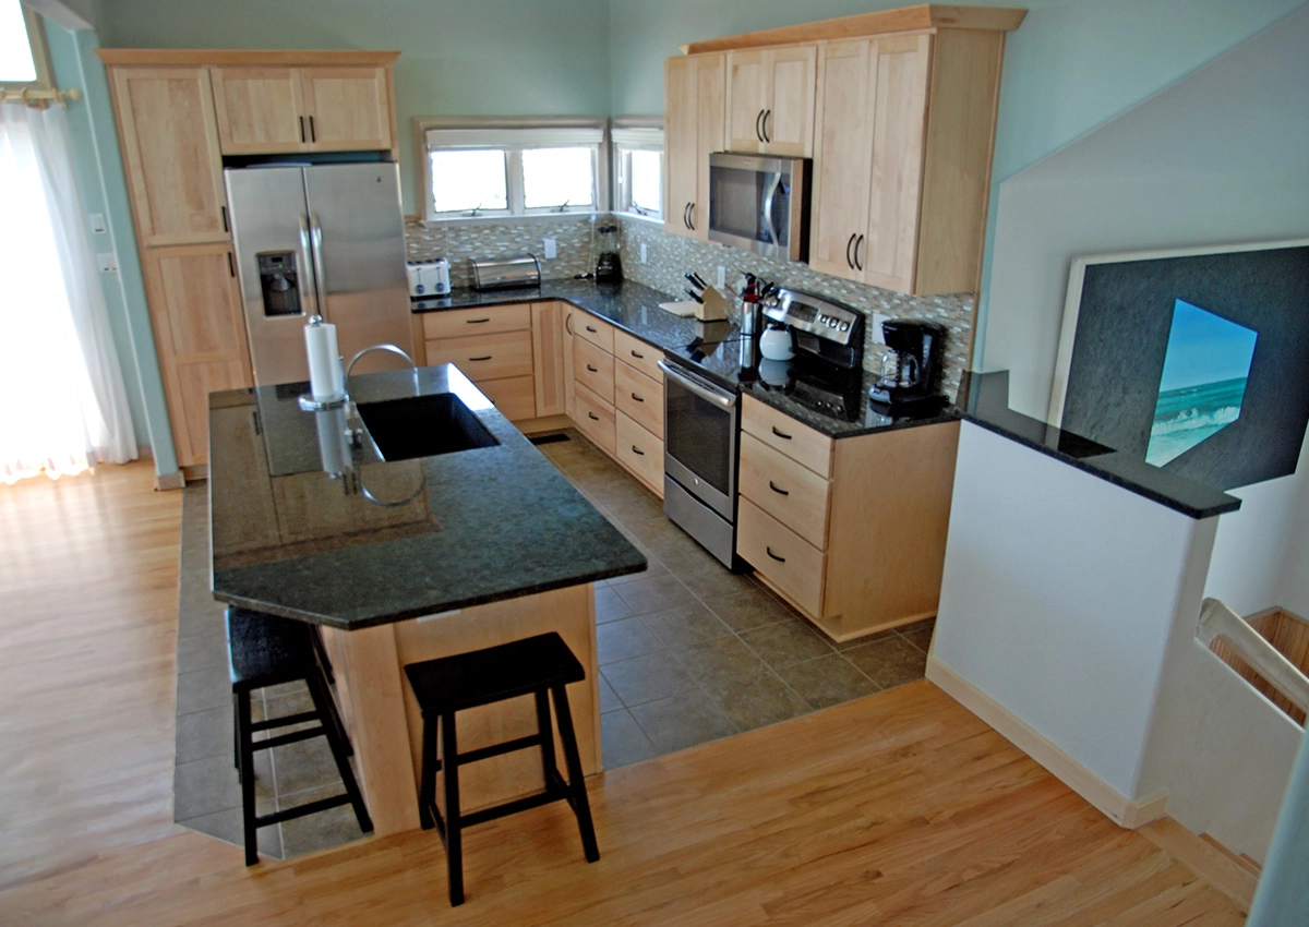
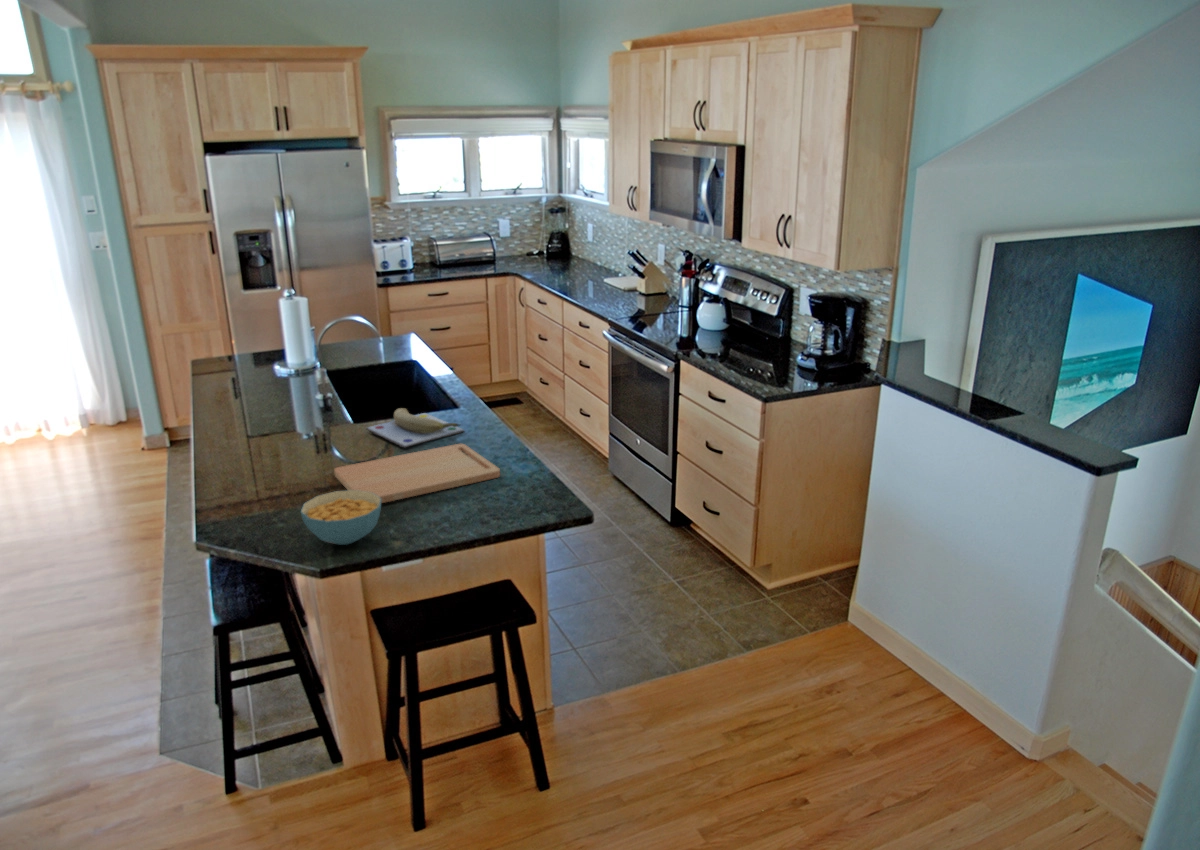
+ cutting board (417, 472)
+ cereal bowl (343, 522)
+ banana (414, 422)
